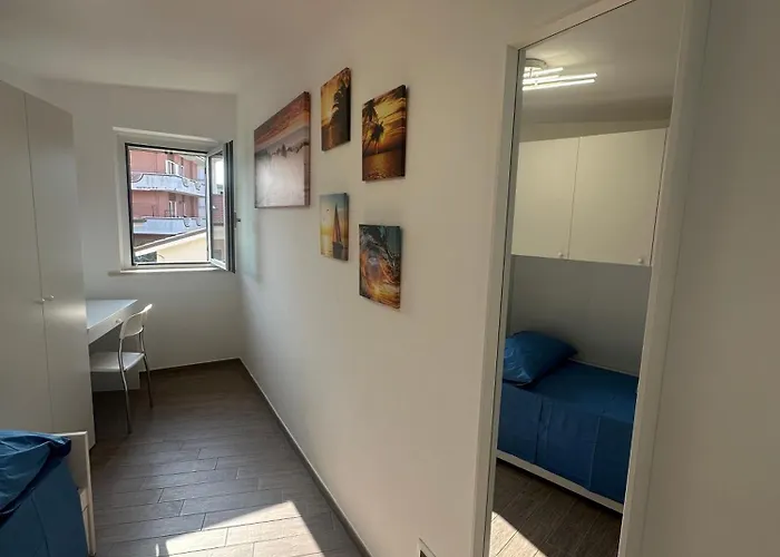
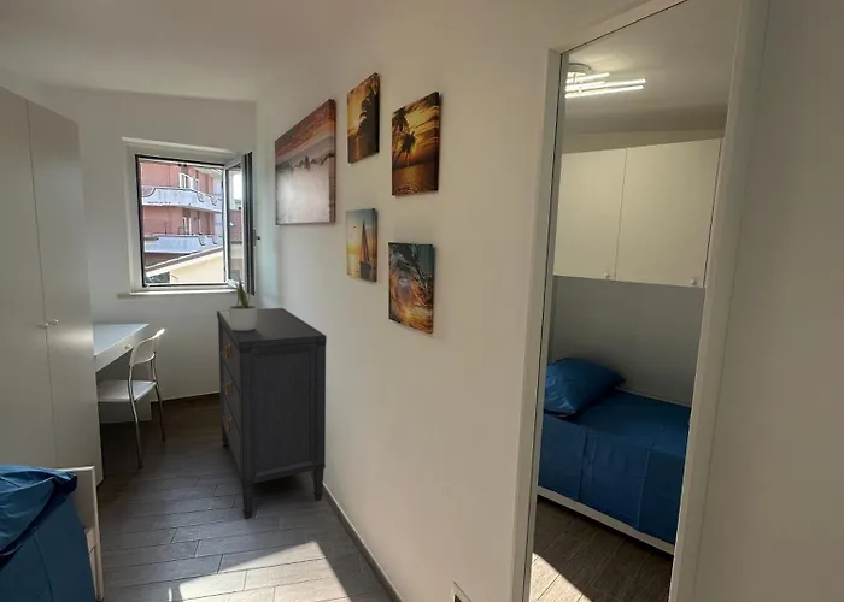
+ potted plant (242, 299)
+ dresser (265, 396)
